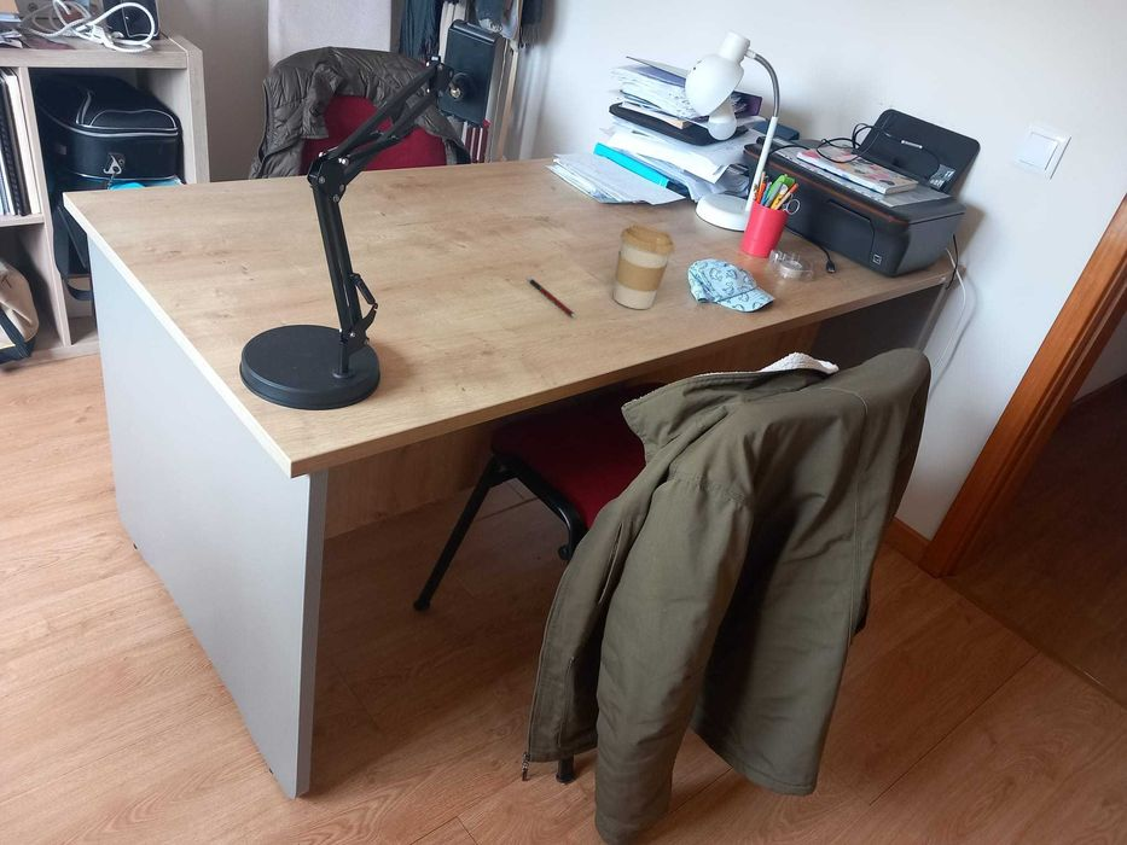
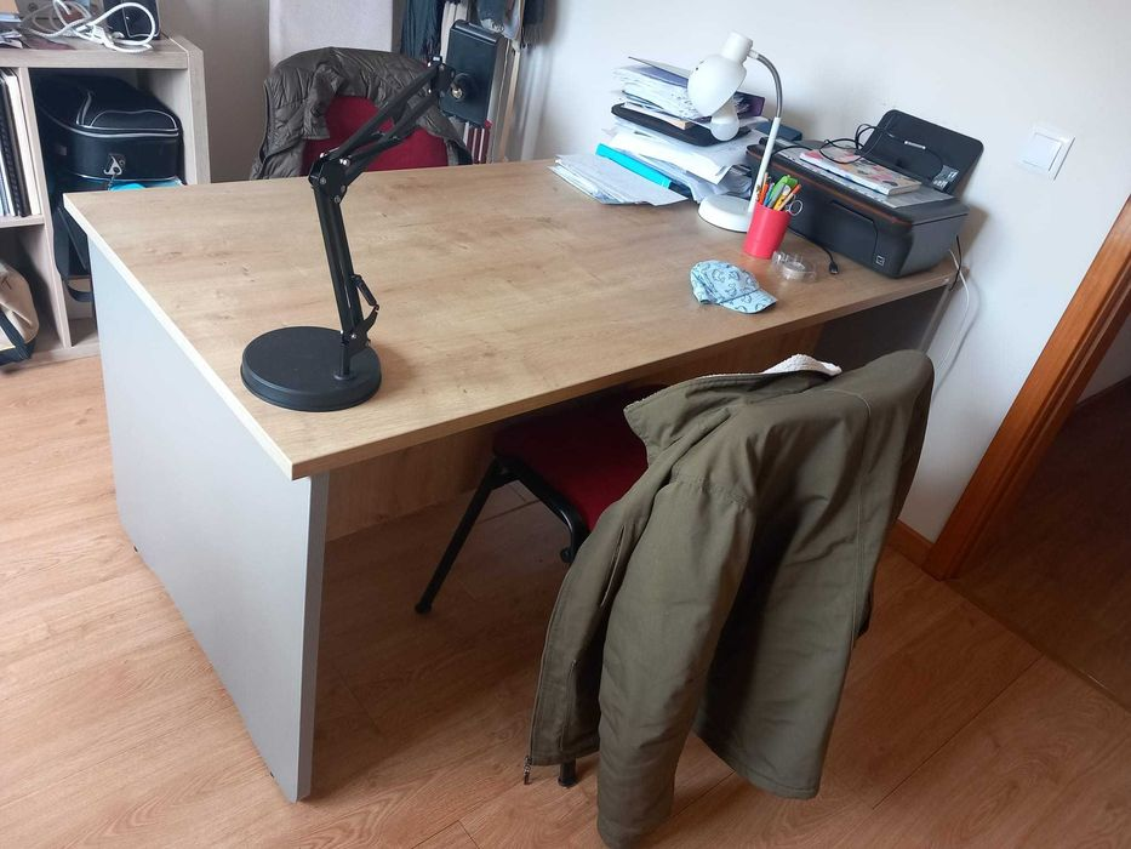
- pen (548, 296)
- coffee cup (641, 264)
